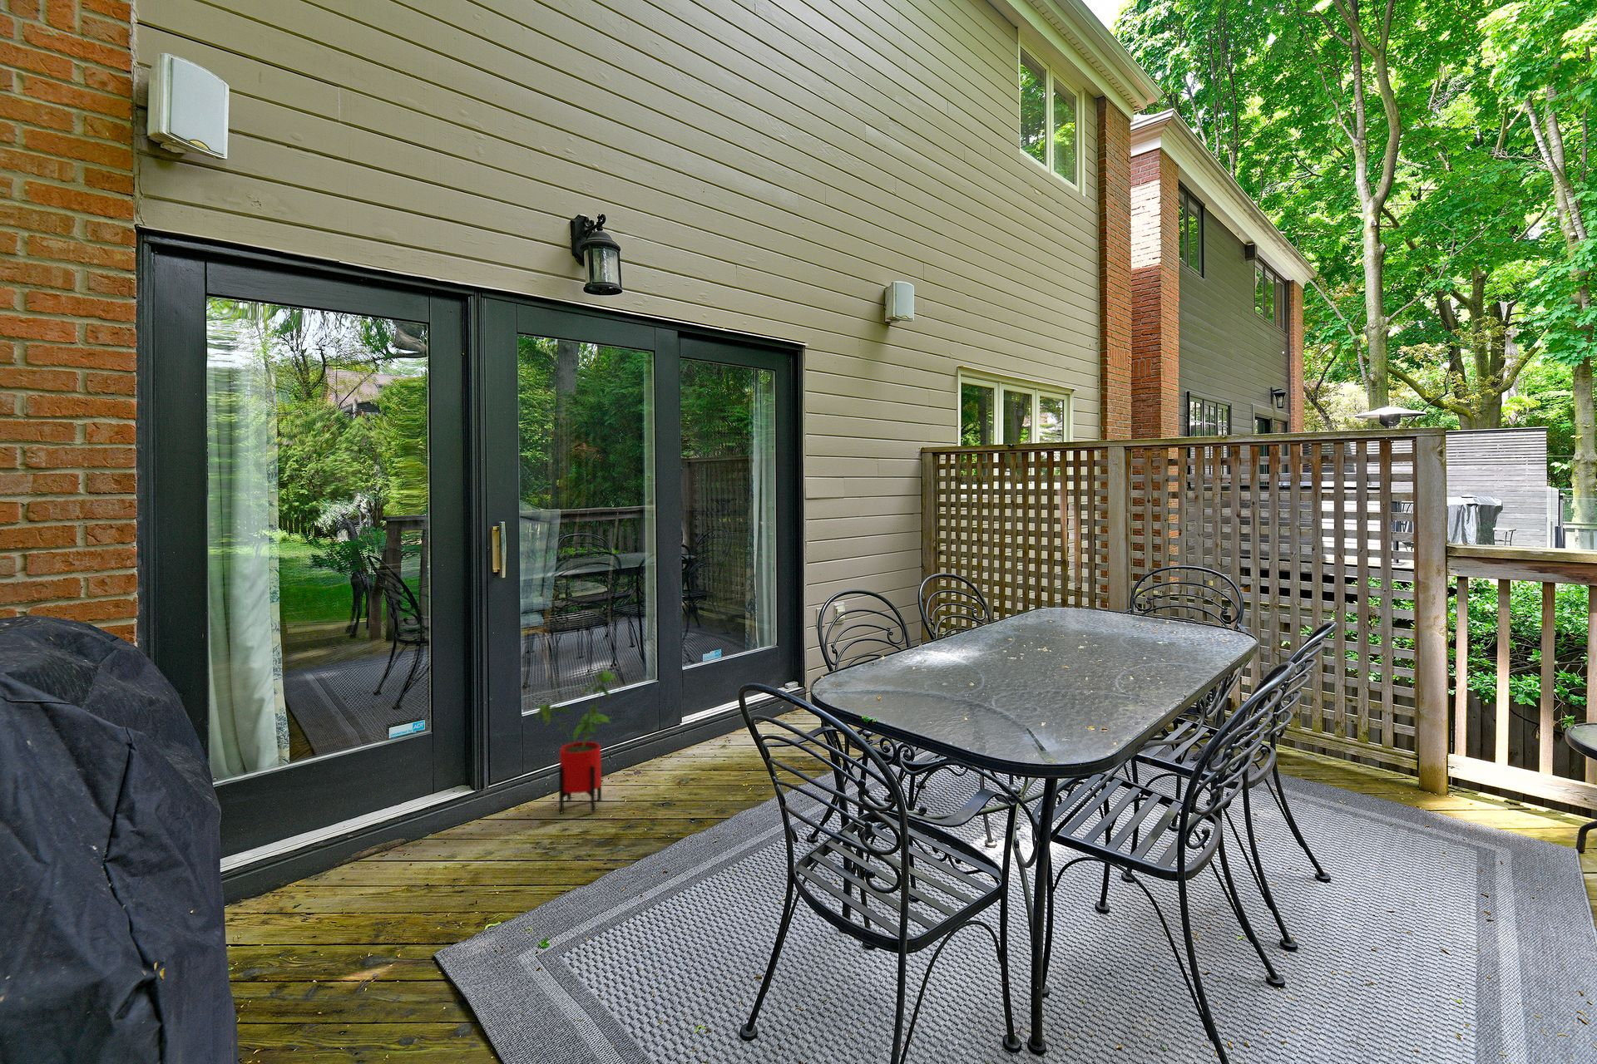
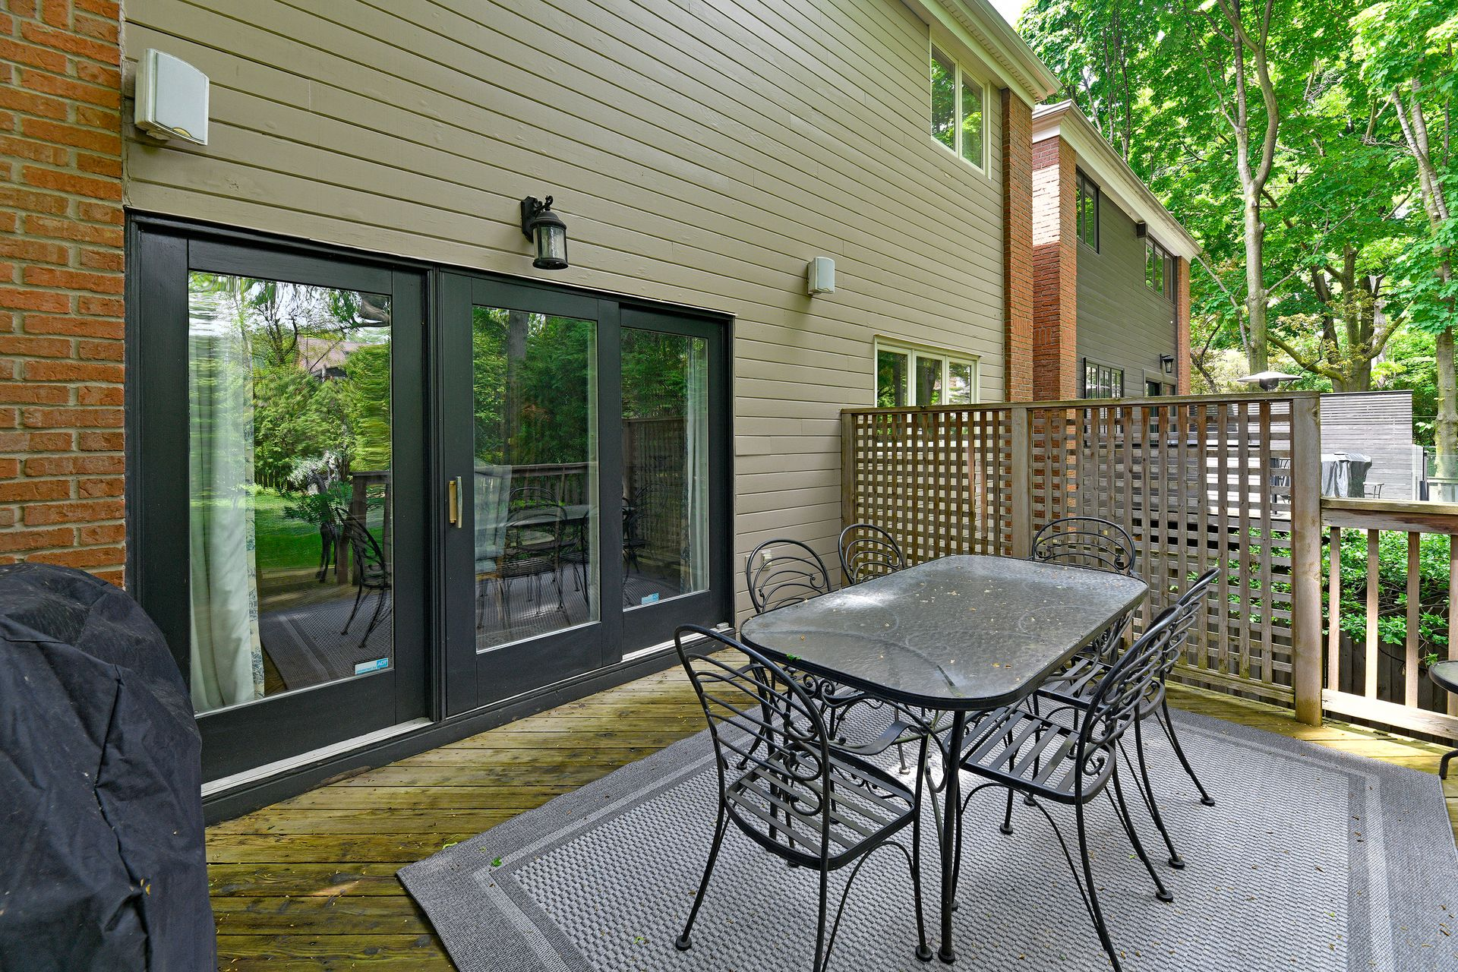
- house plant (586, 739)
